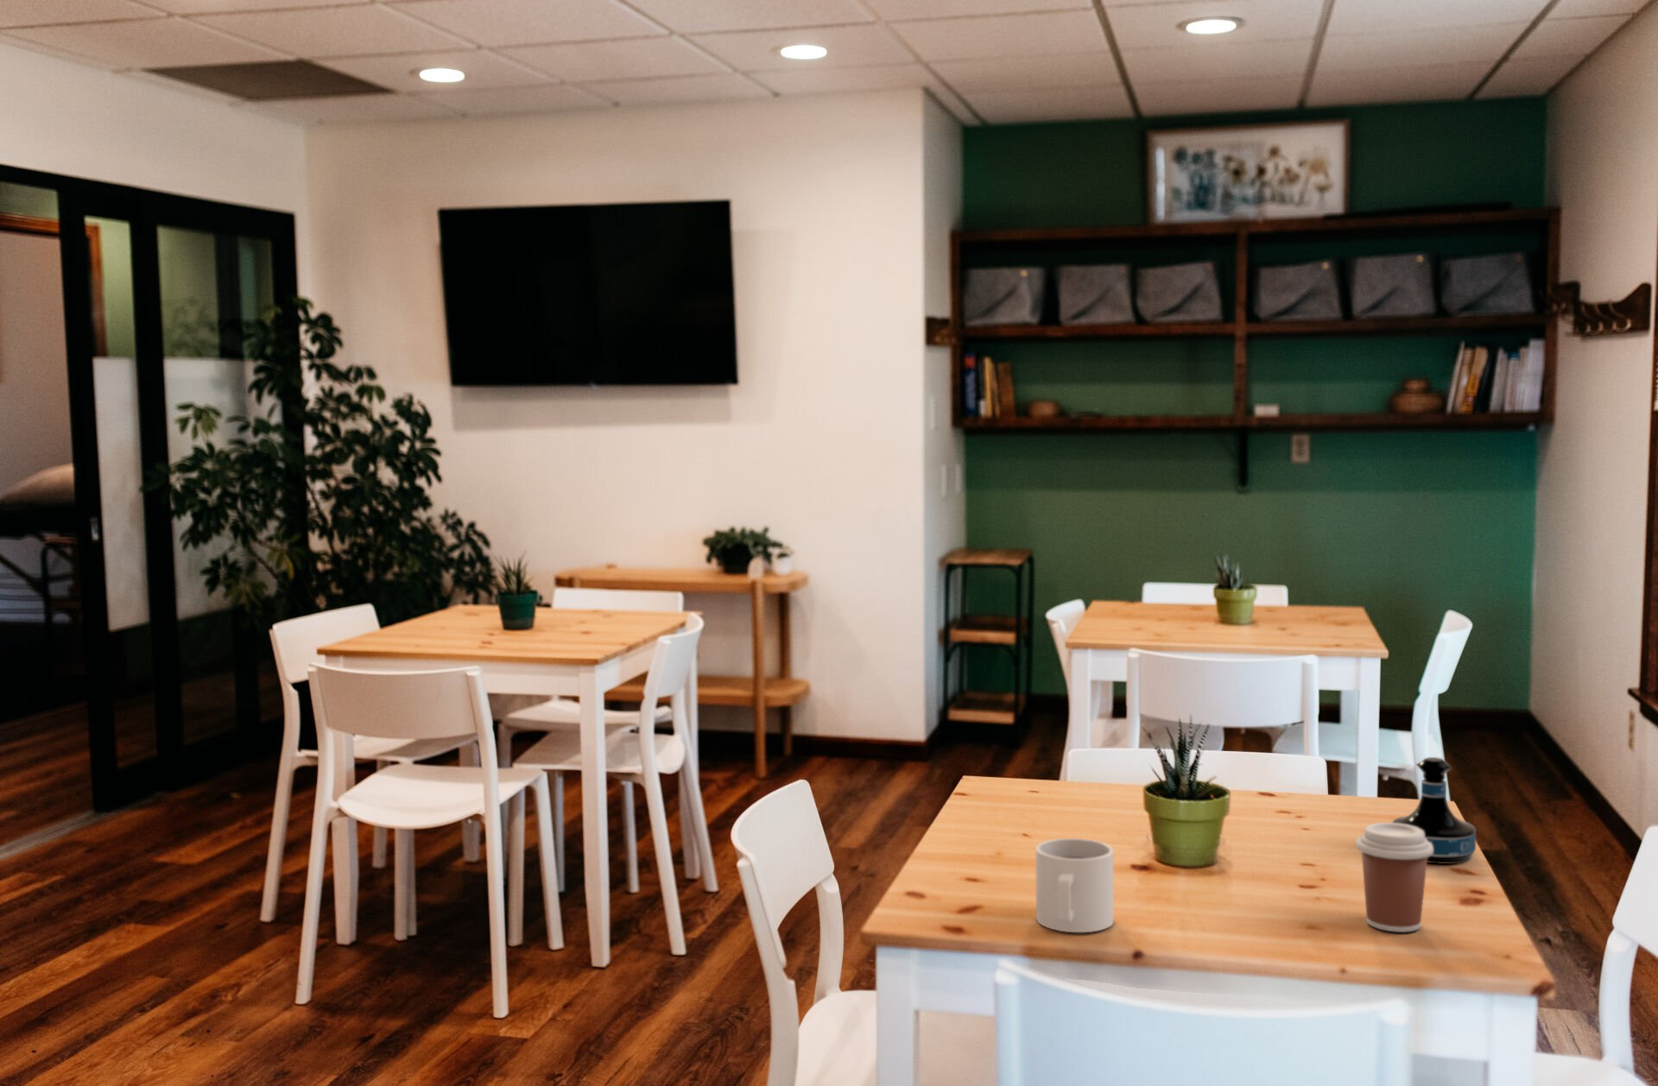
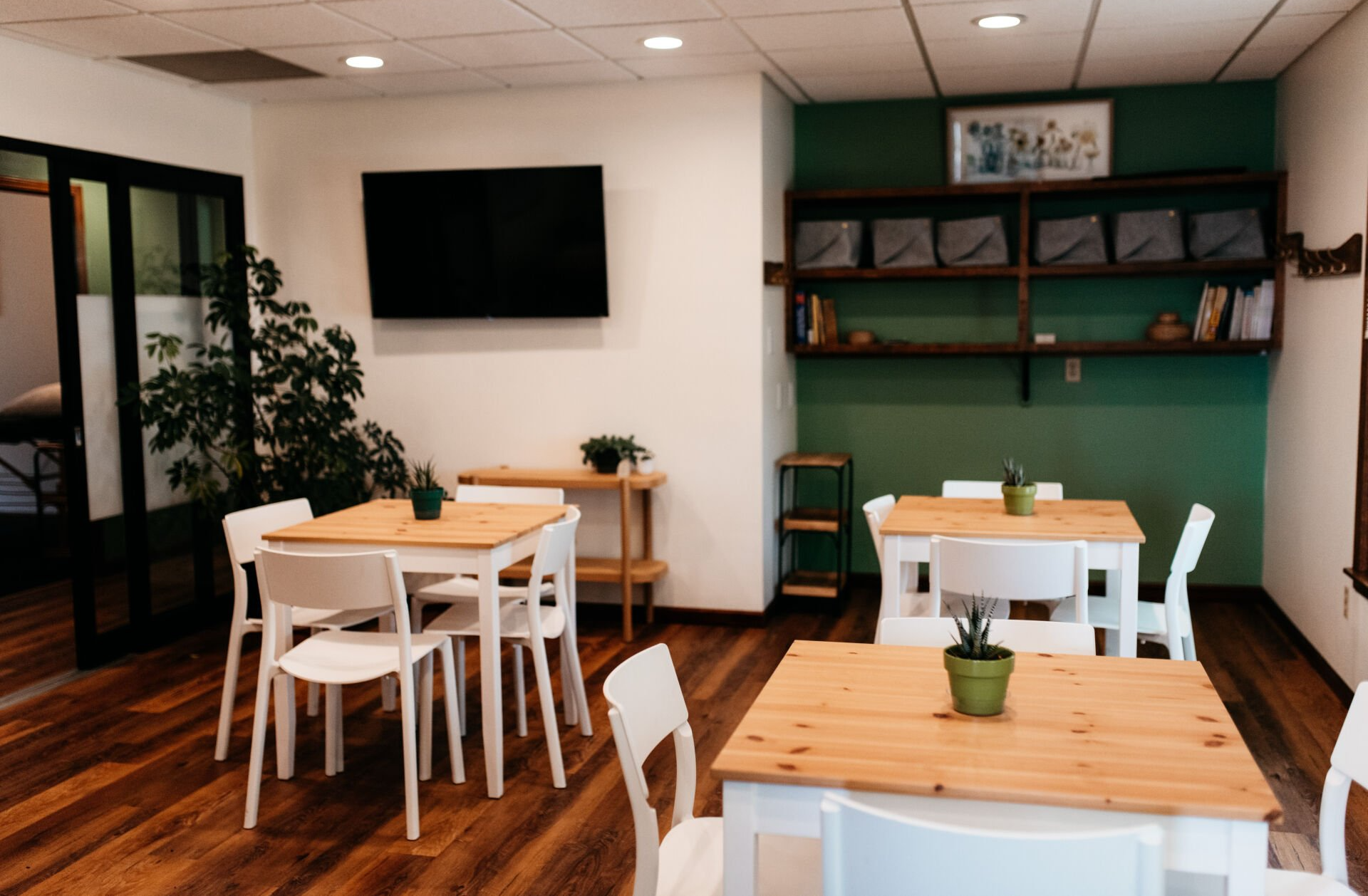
- coffee cup (1394, 876)
- mug (1076, 886)
- tequila bottle (1434, 806)
